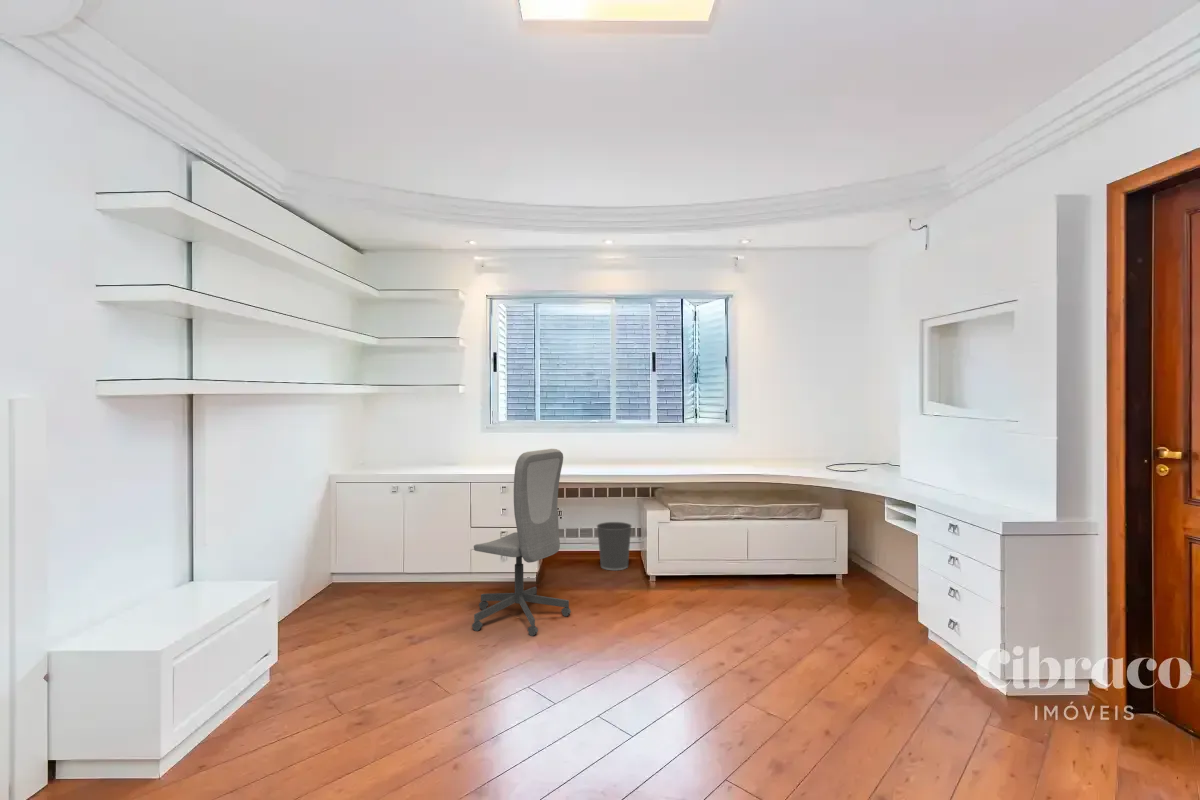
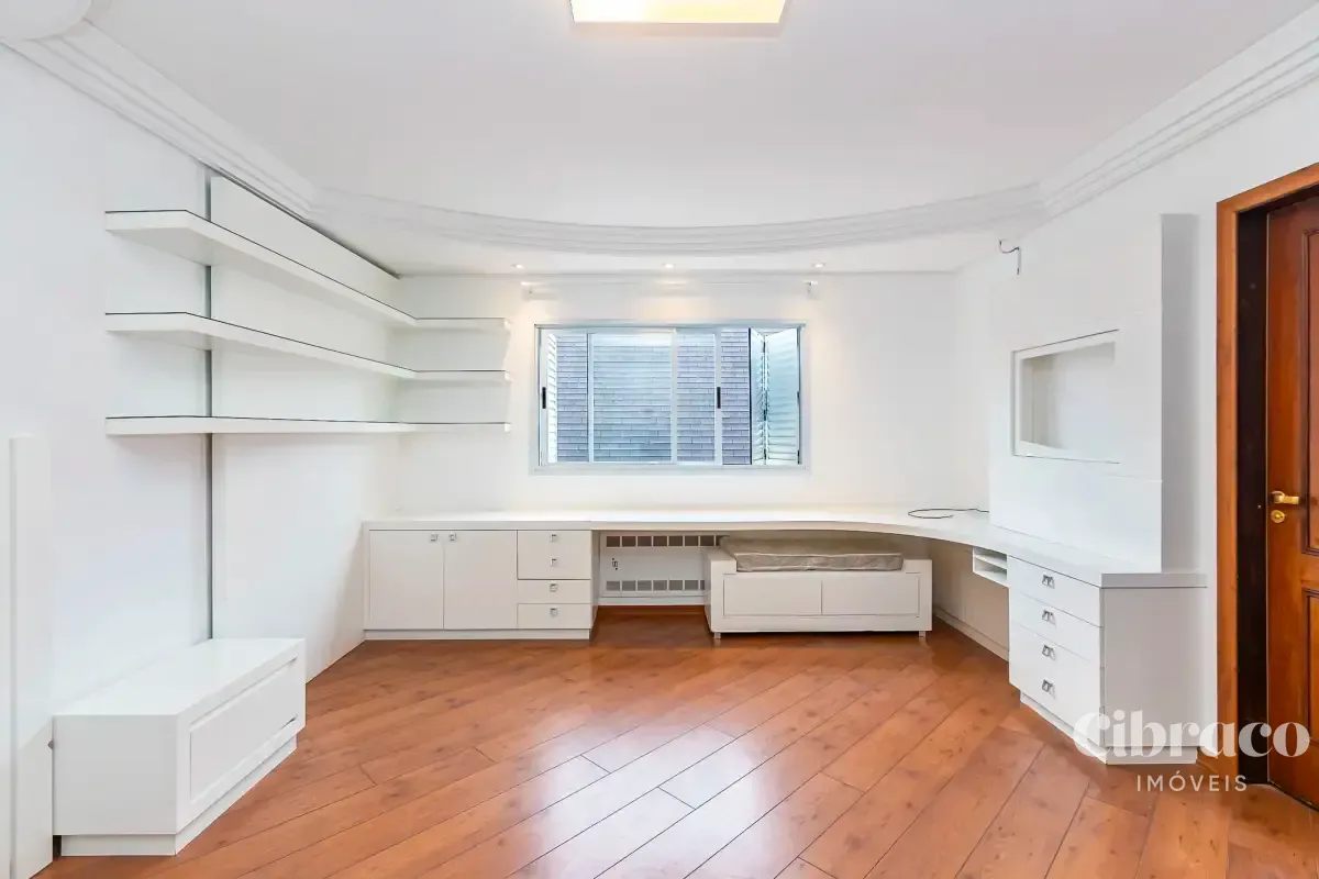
- wastebasket (614, 545)
- office chair (521, 533)
